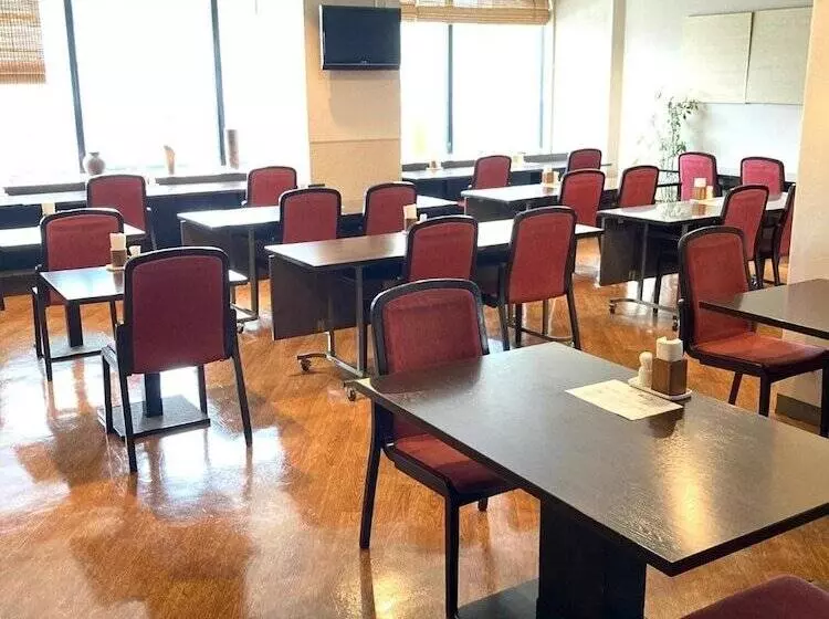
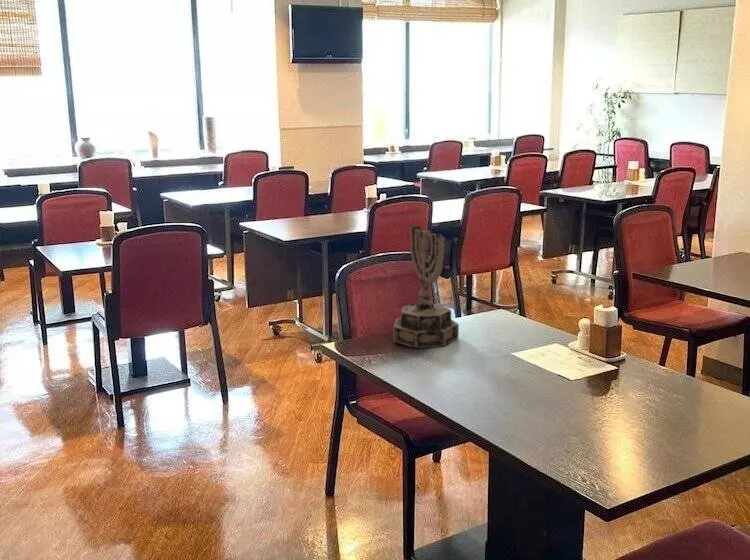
+ menorah (423, 285)
